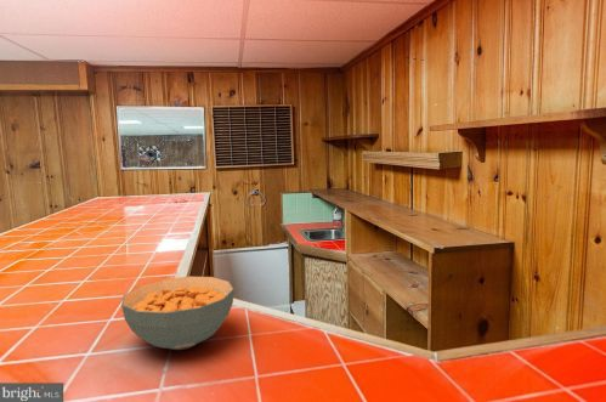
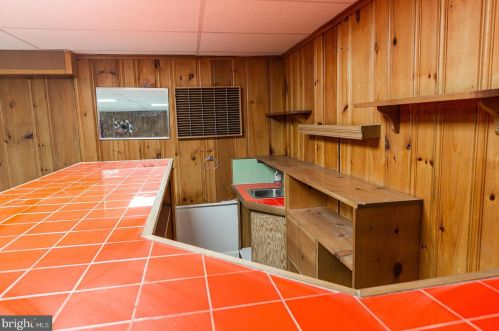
- cereal bowl (181, 317)
